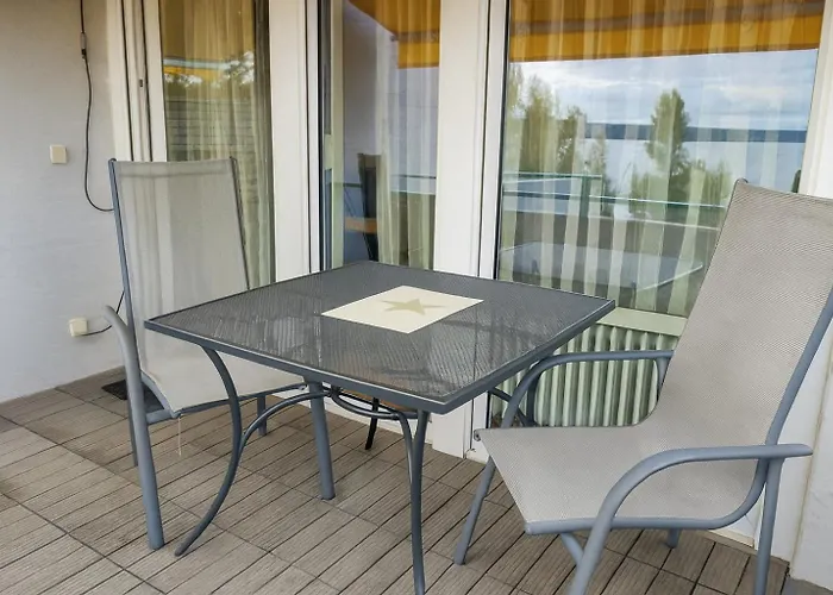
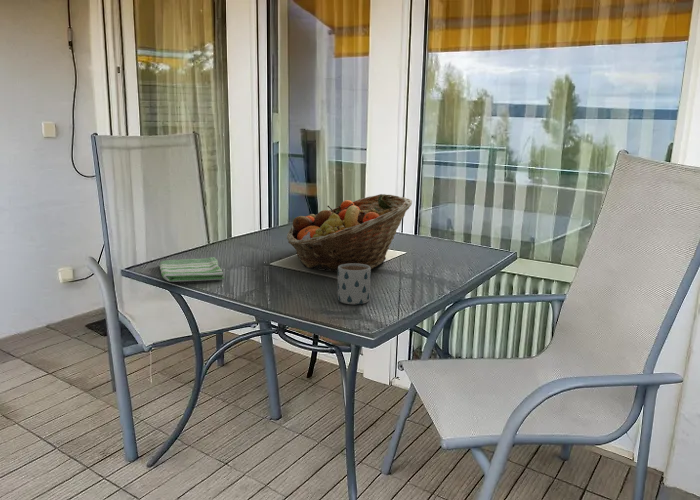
+ fruit basket (348, 229)
+ dish towel (191, 268)
+ mug (351, 282)
